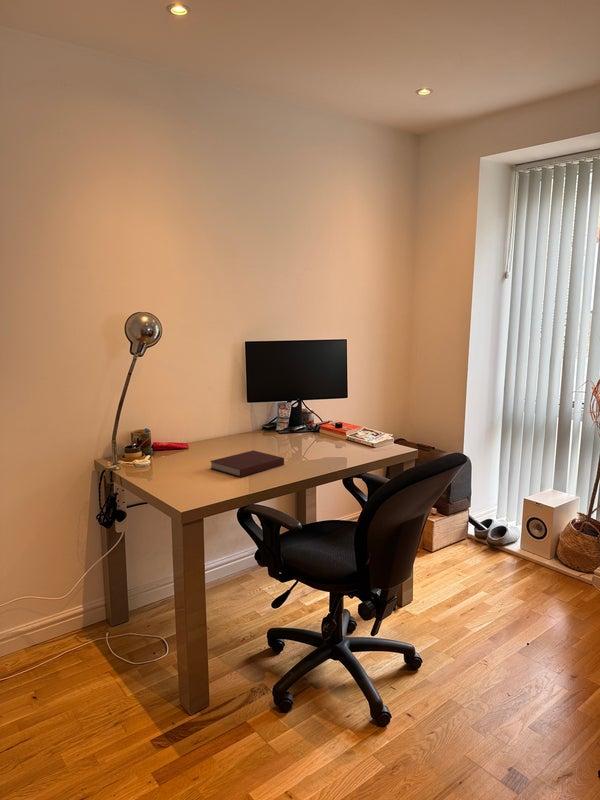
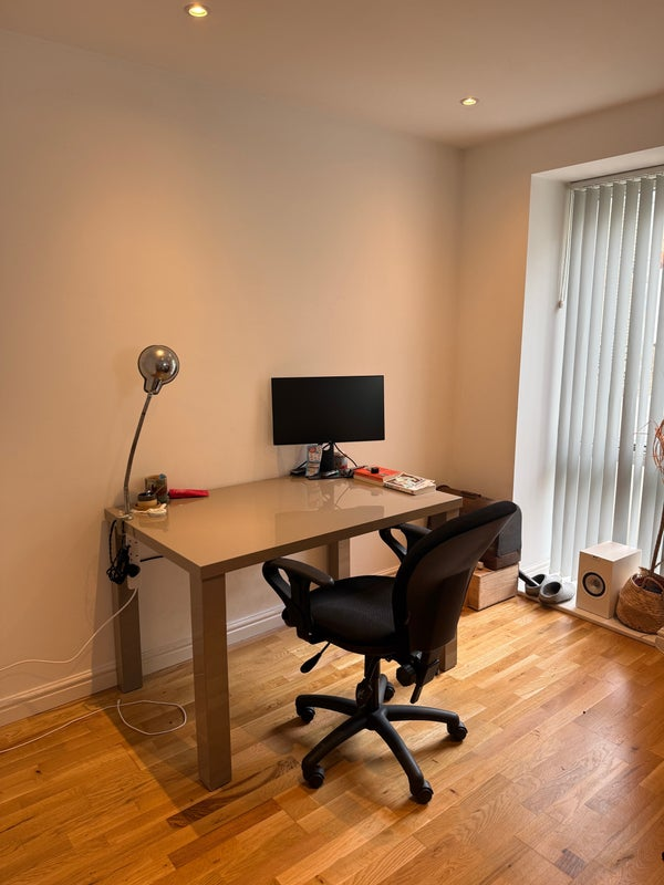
- notebook (247, 462)
